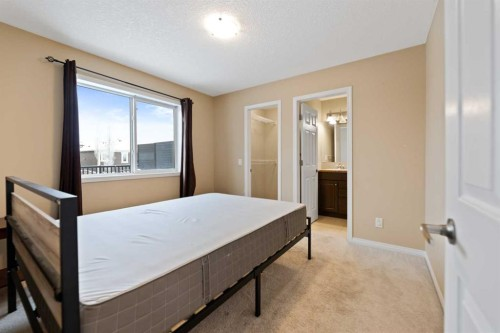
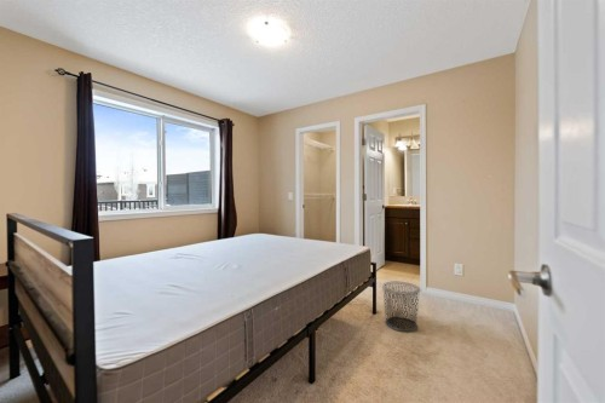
+ waste bin (401, 305)
